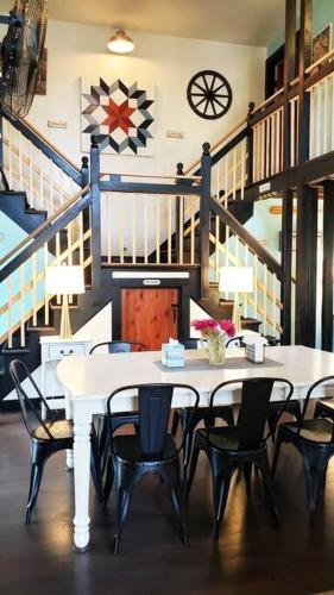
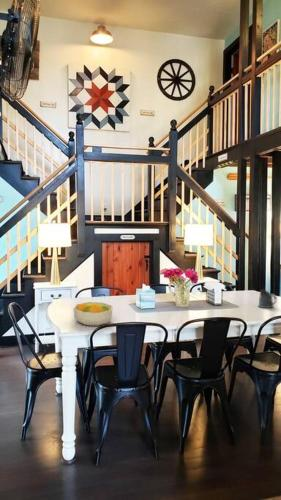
+ fruit bowl (93, 311)
+ mug (267, 298)
